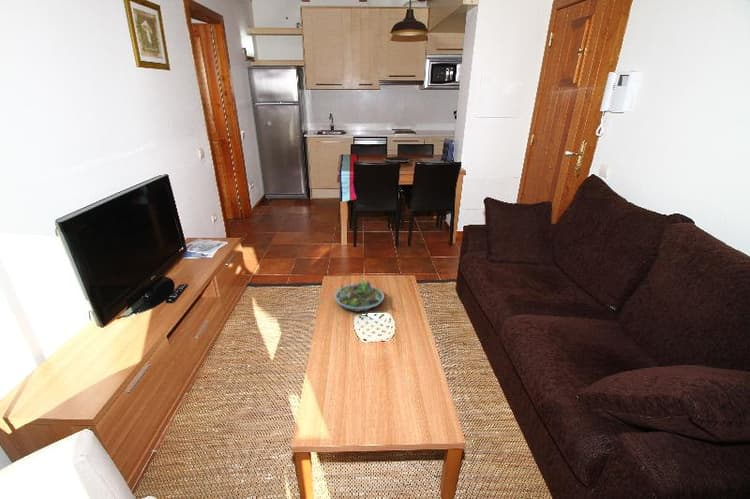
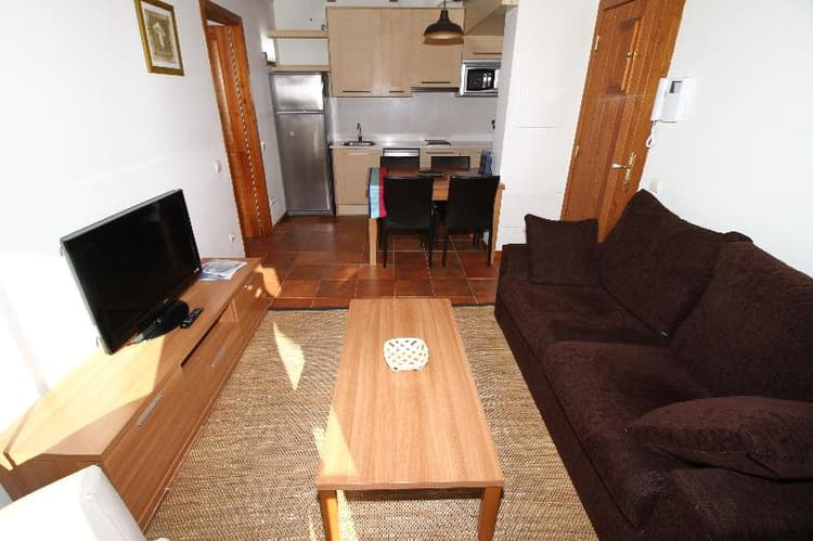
- succulent planter (359, 291)
